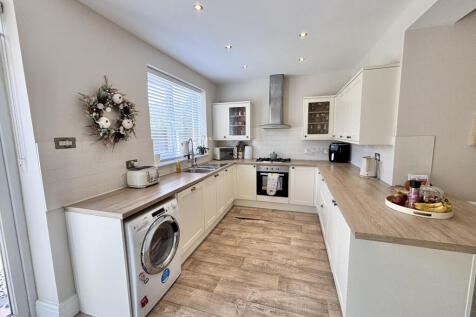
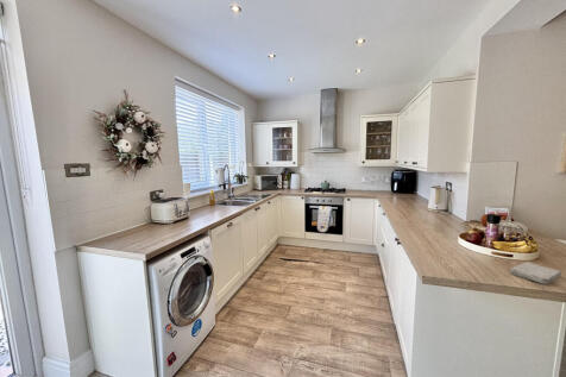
+ washcloth (534, 271)
